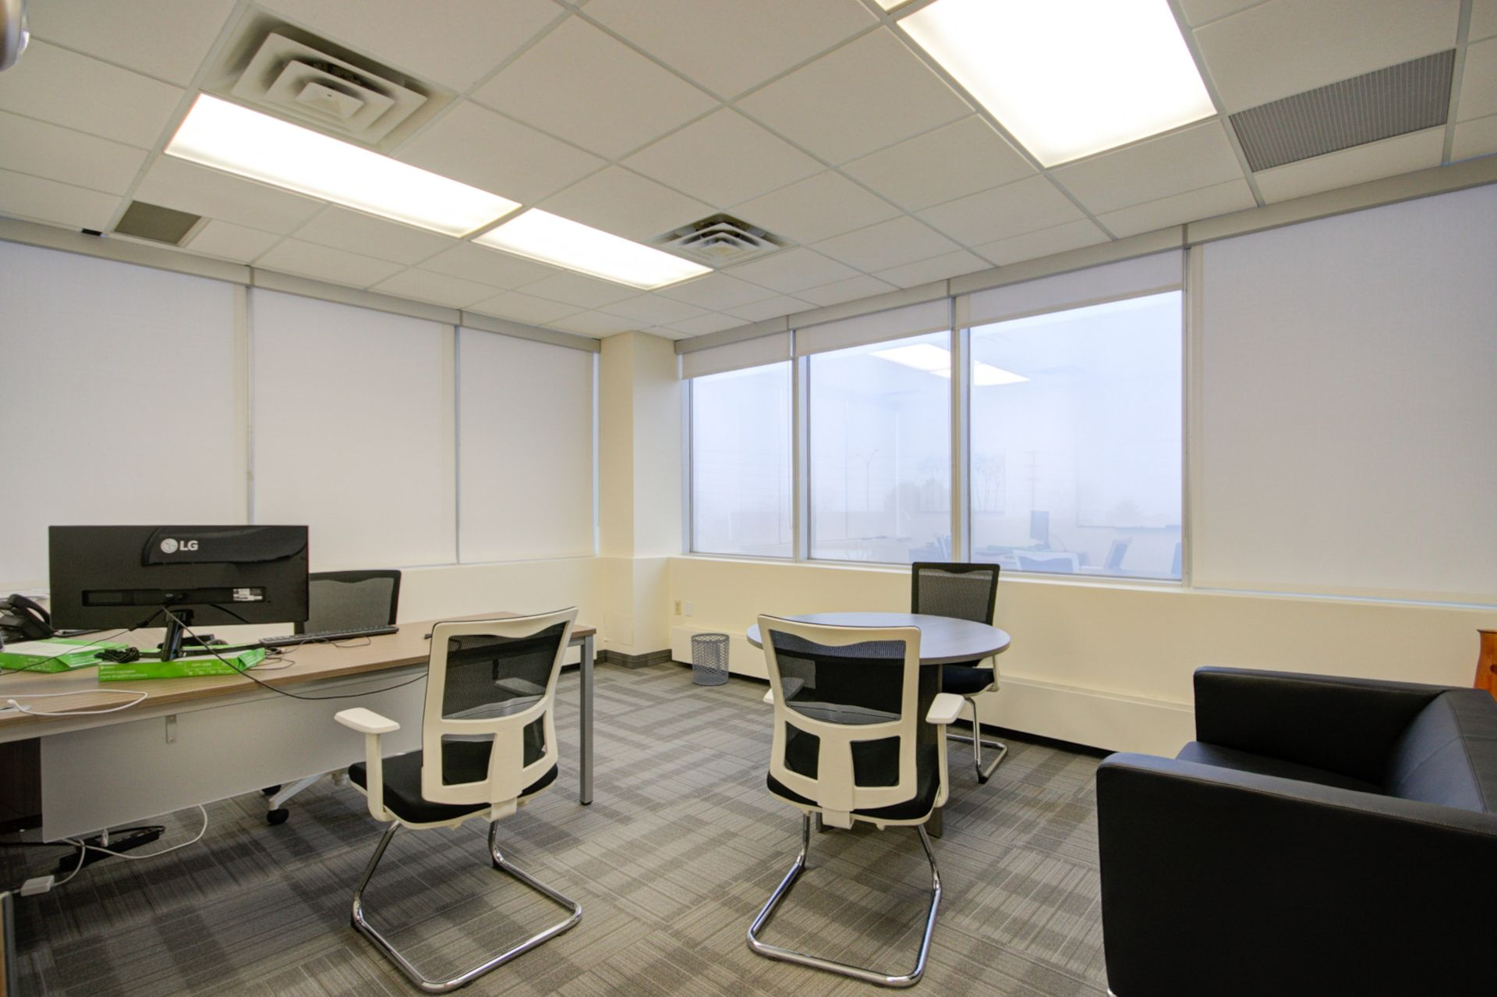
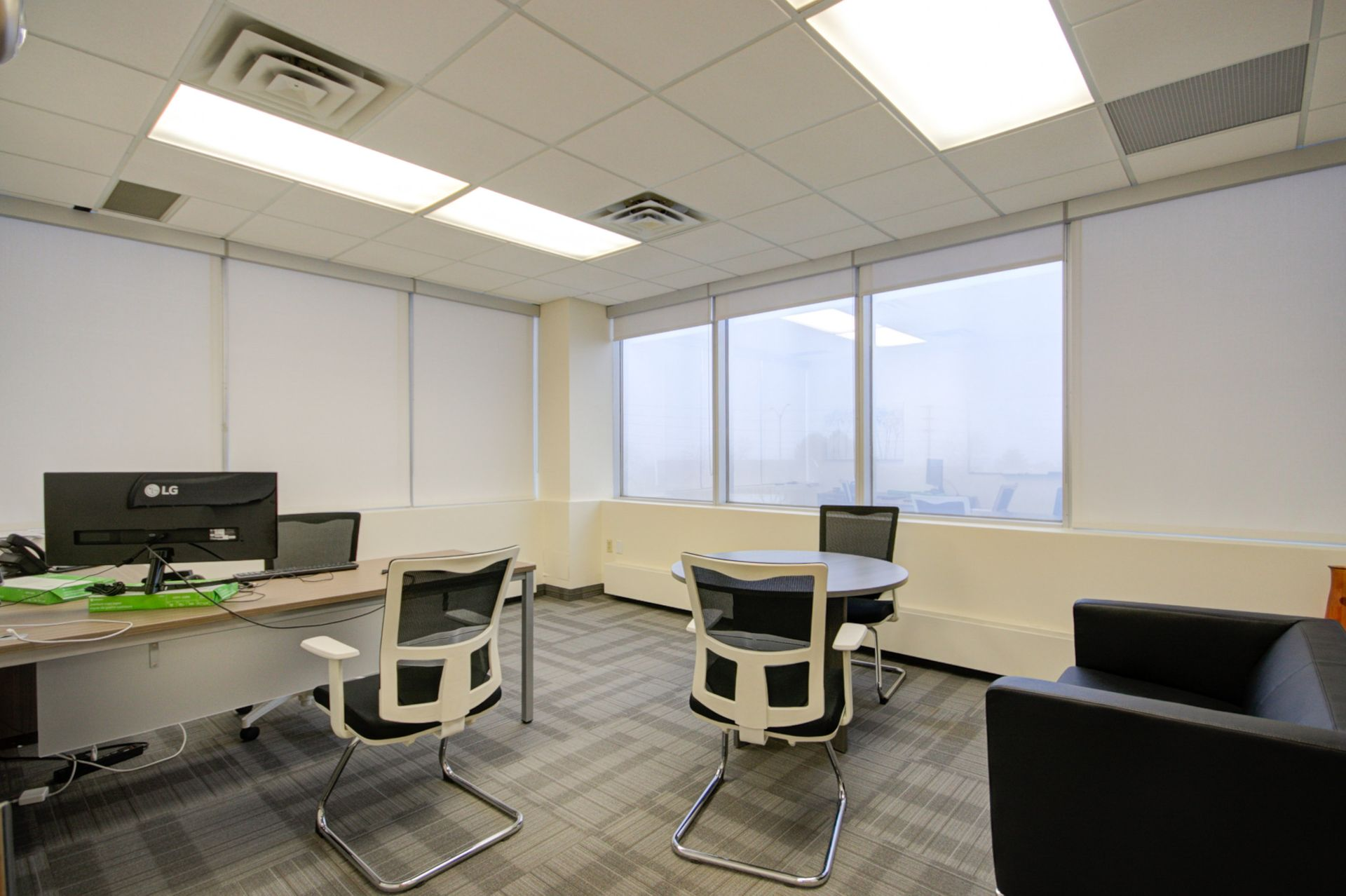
- waste bin (711, 659)
